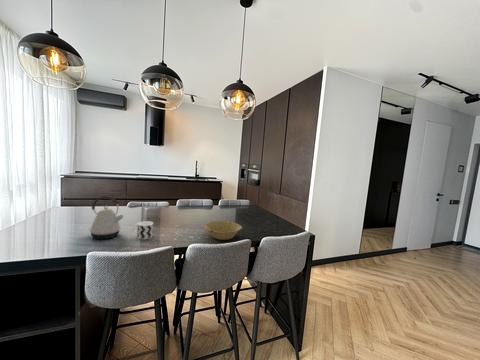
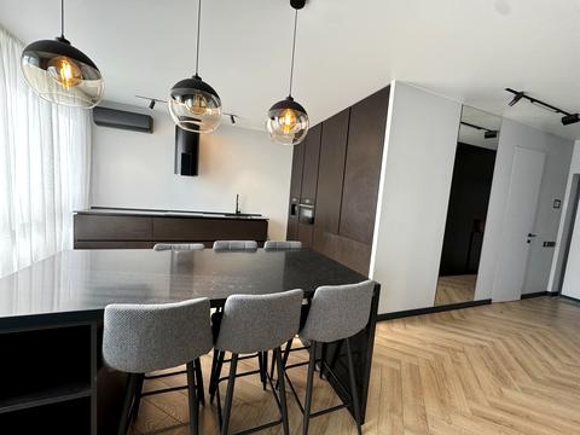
- bowl (222, 231)
- kettle (107, 216)
- cup (142, 229)
